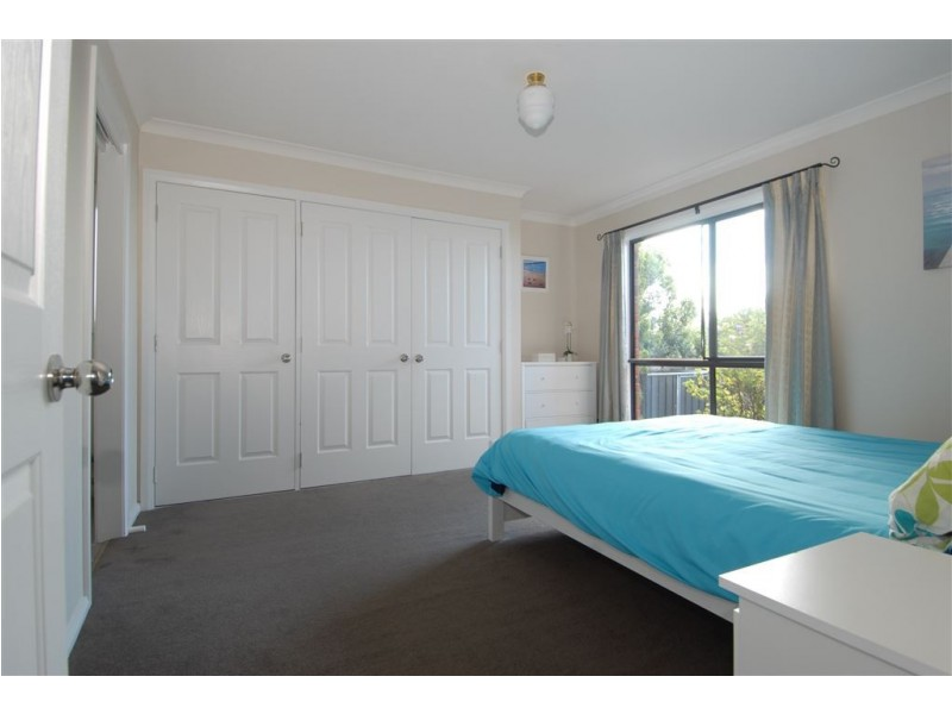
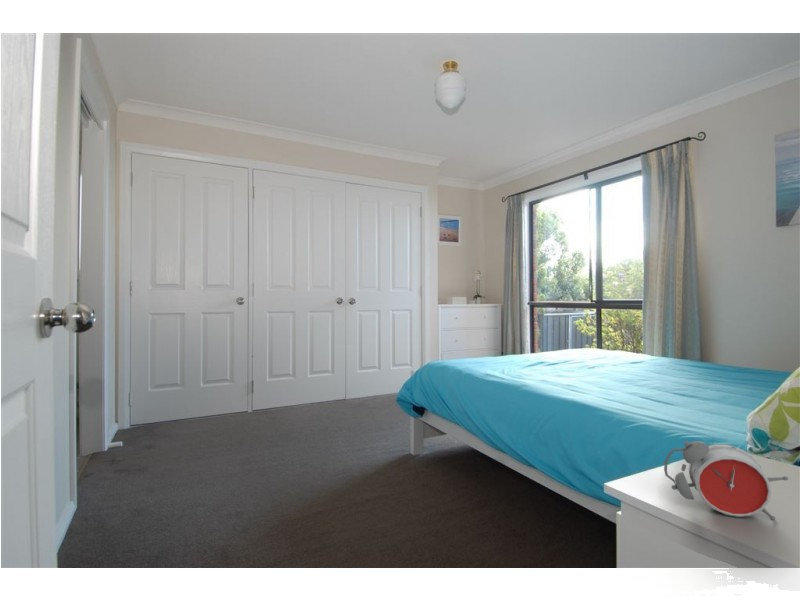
+ alarm clock (721, 475)
